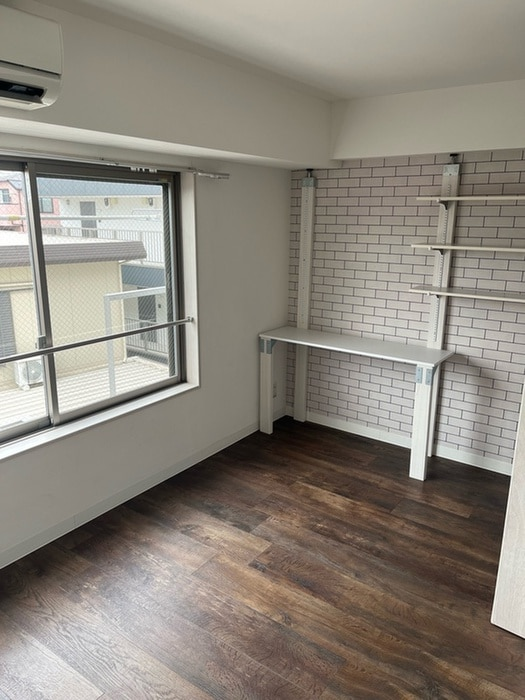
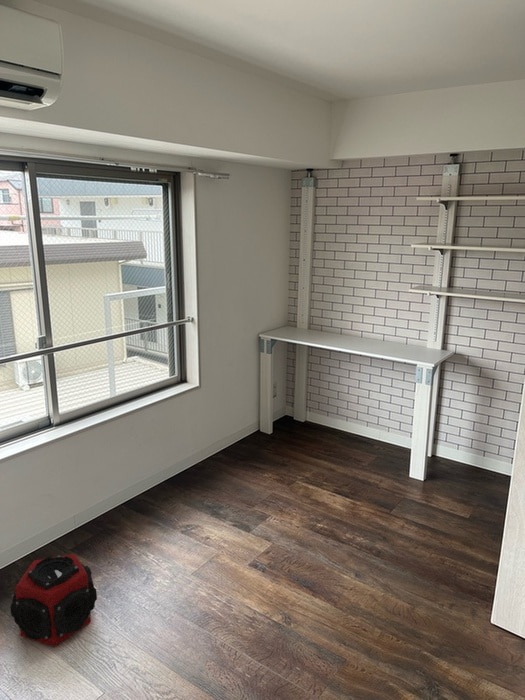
+ speaker (54, 593)
